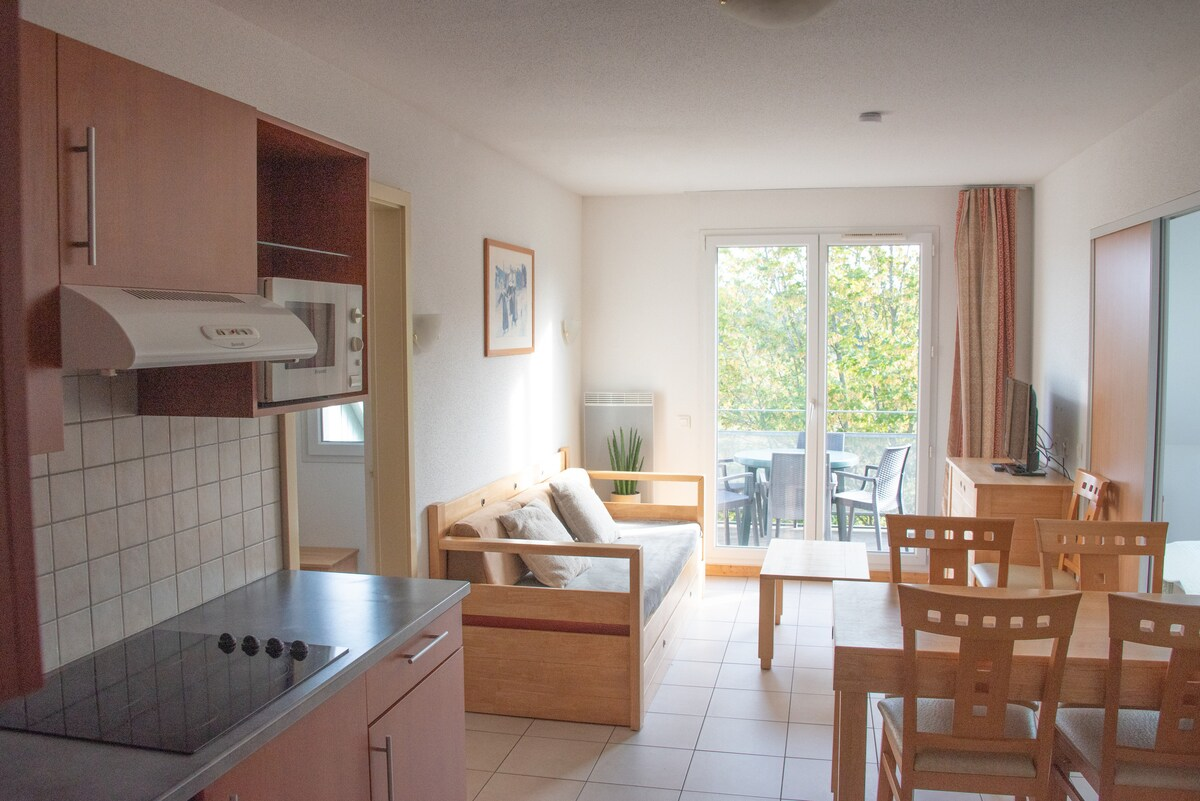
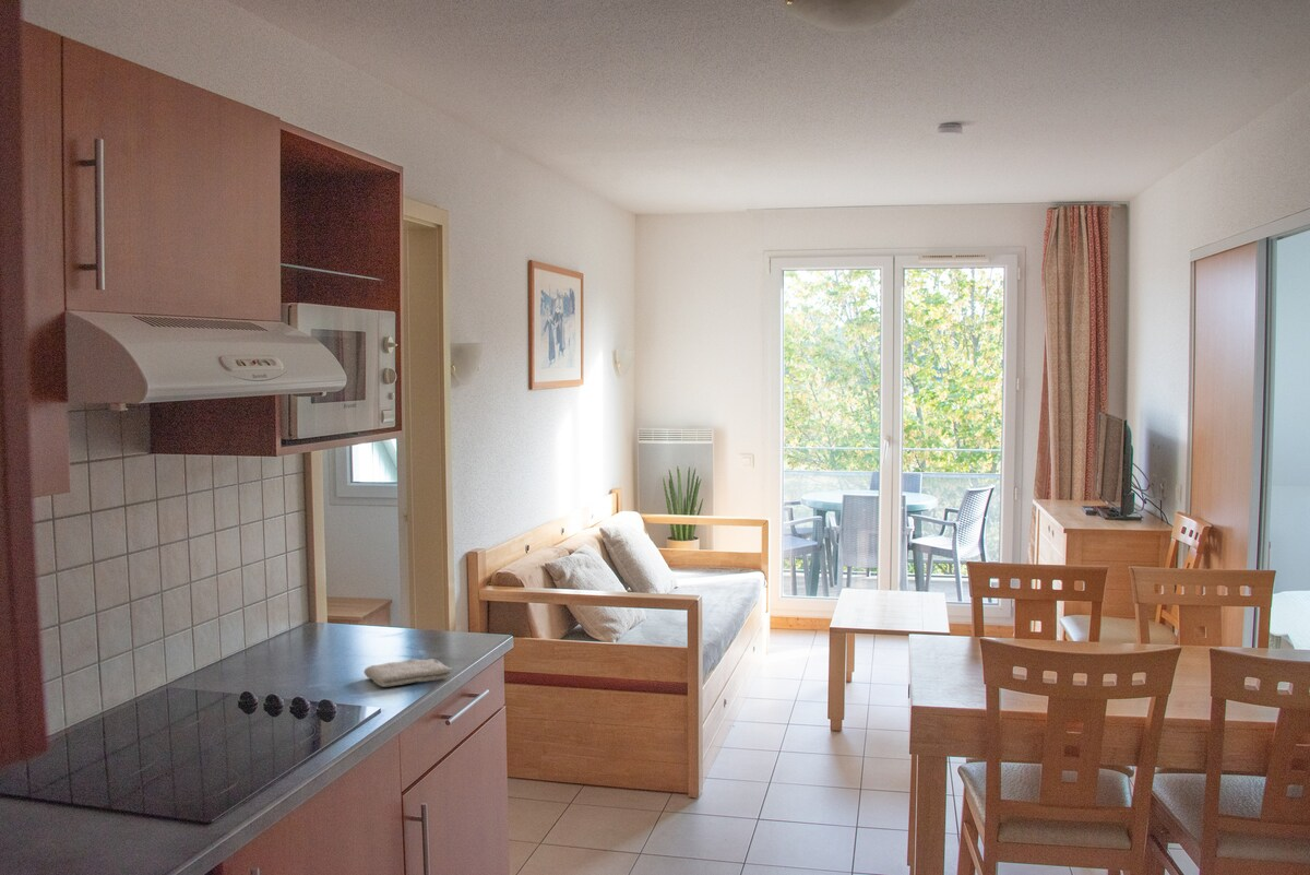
+ washcloth (408, 671)
